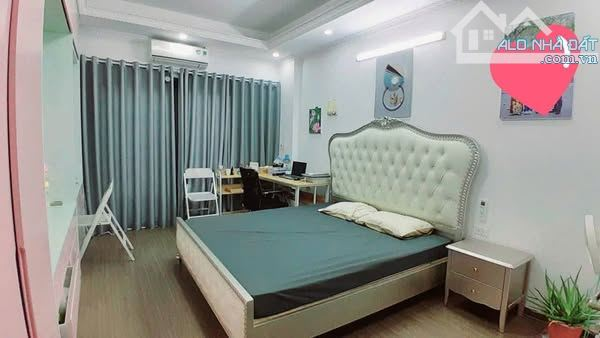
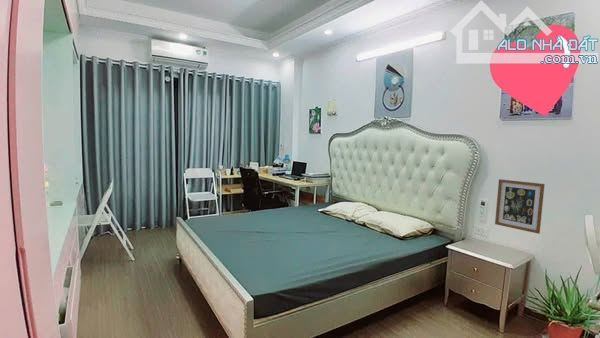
+ wall art (518, 205)
